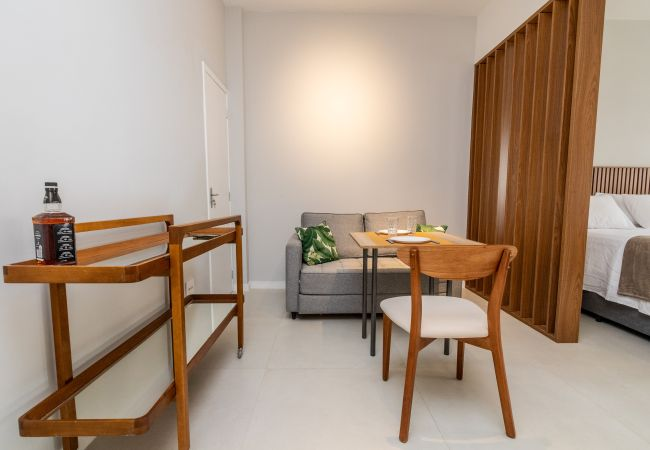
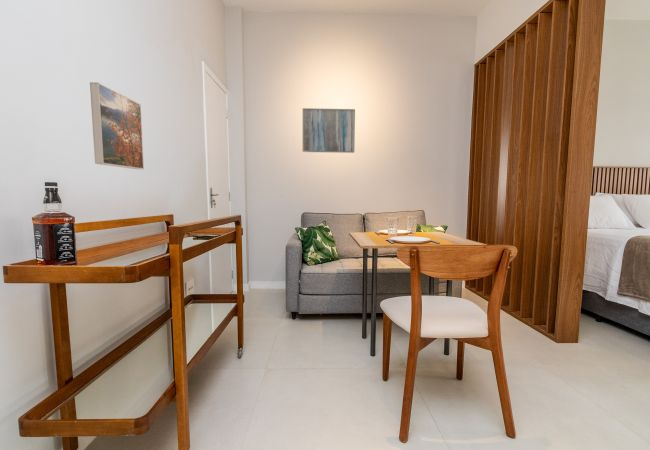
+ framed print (120, 131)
+ wall art (328, 130)
